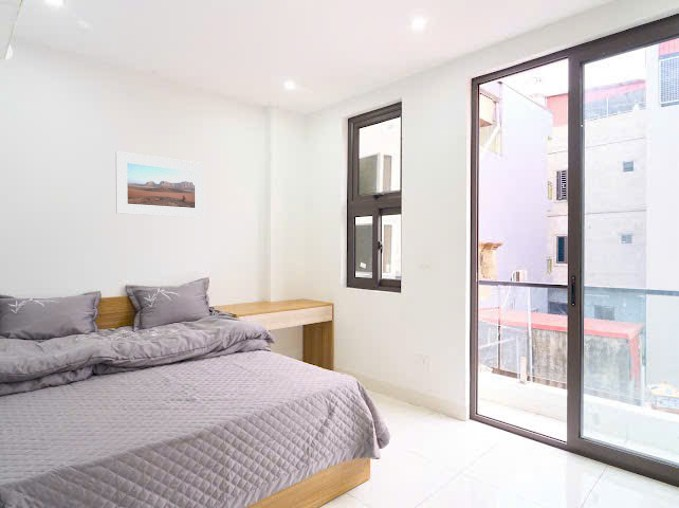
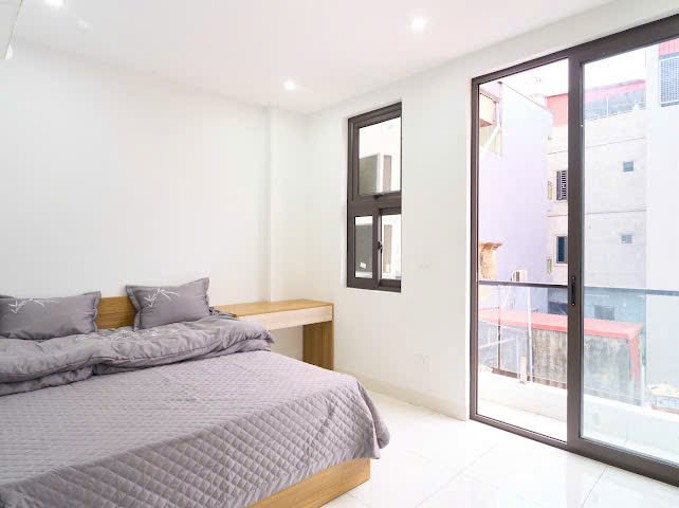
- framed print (162, 186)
